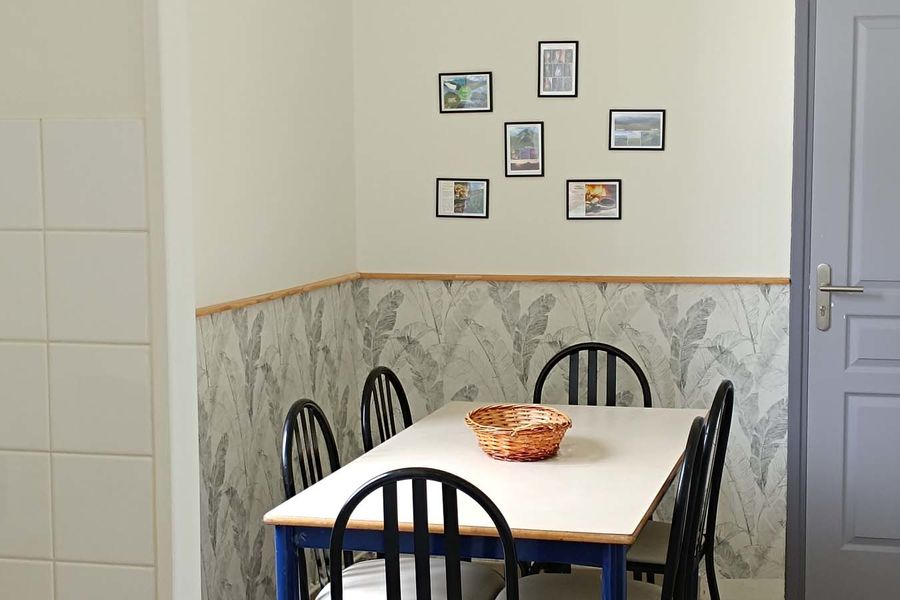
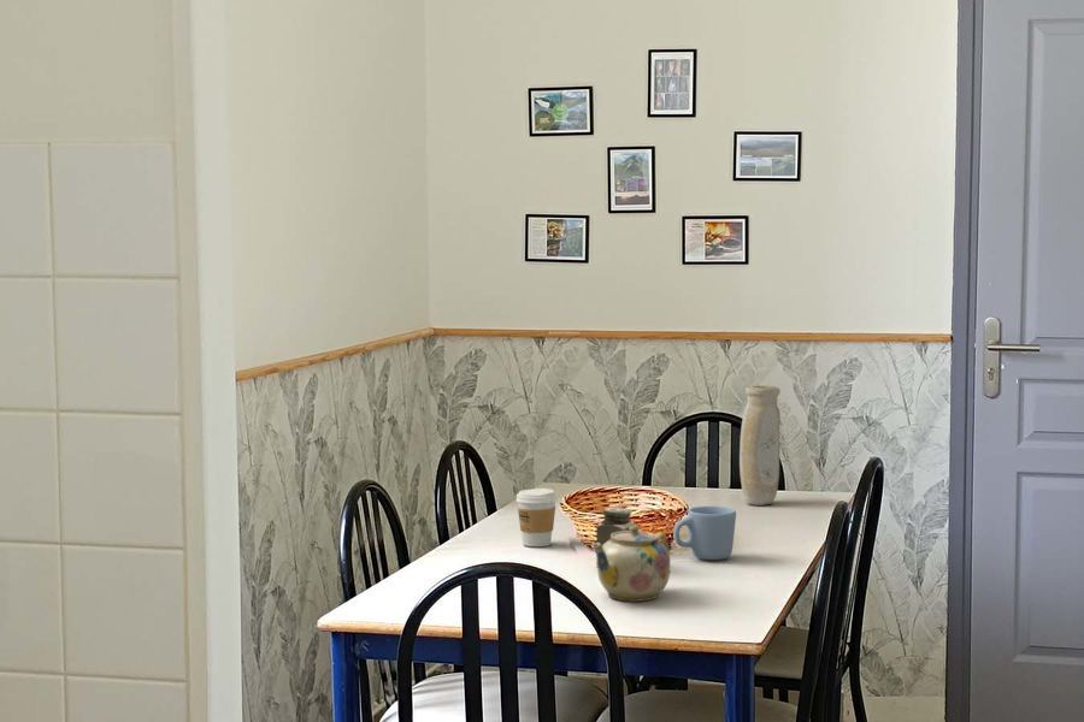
+ teapot (632, 561)
+ coffee cup (536, 516)
+ mug (703, 534)
+ salt shaker (614, 532)
+ vase (759, 445)
